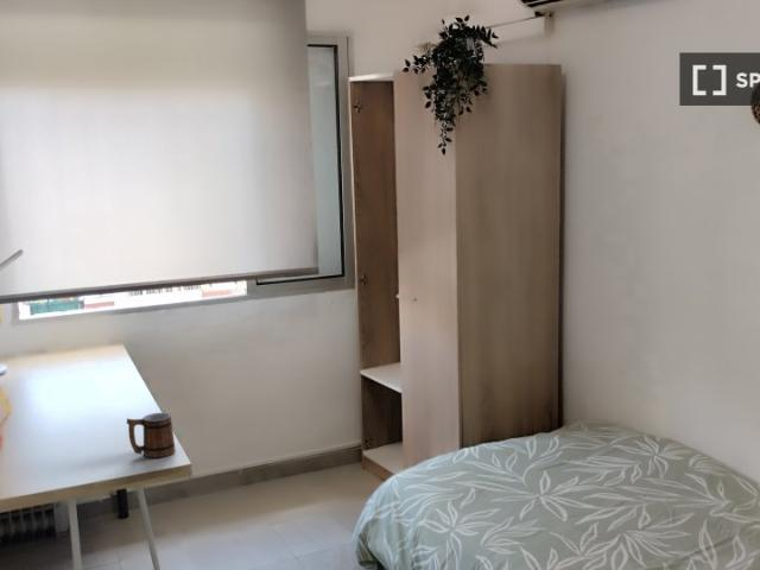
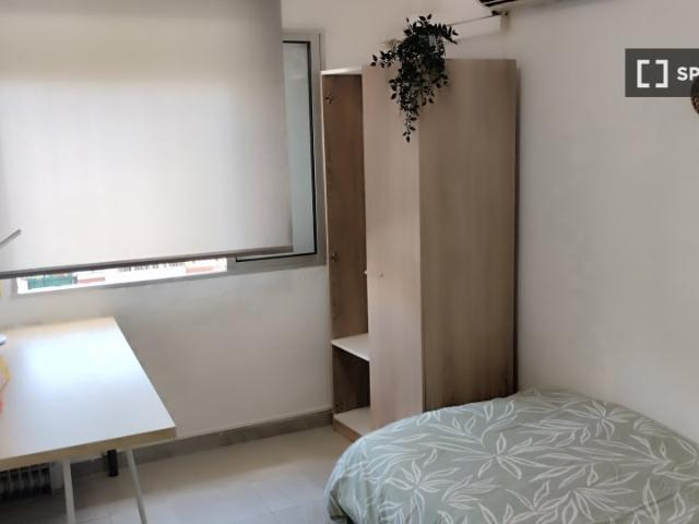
- mug (151, 433)
